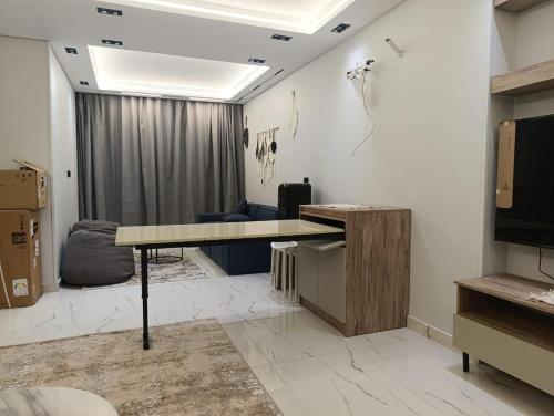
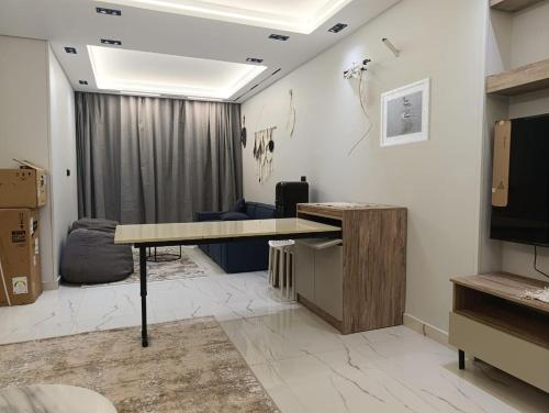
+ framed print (403, 115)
